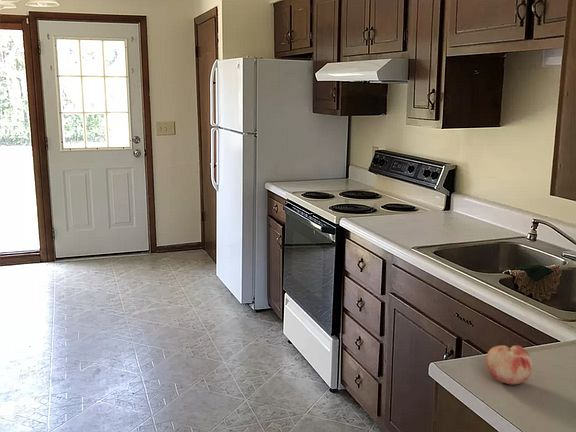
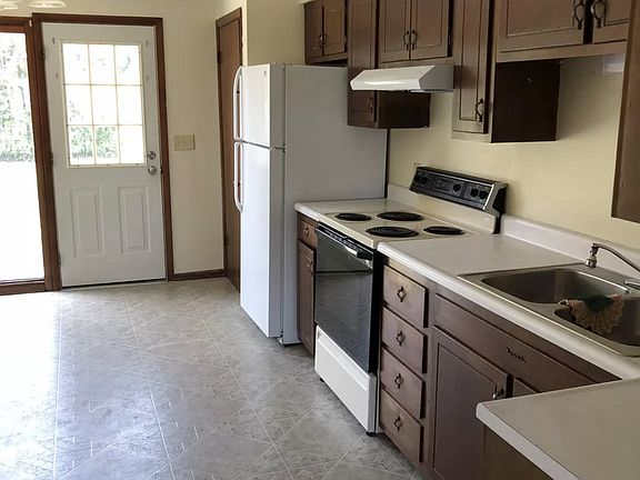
- fruit (508, 364)
